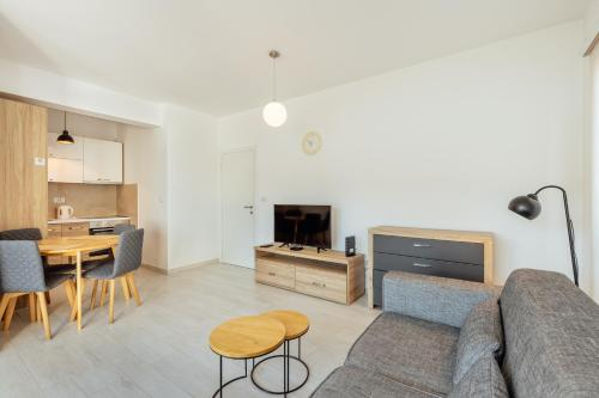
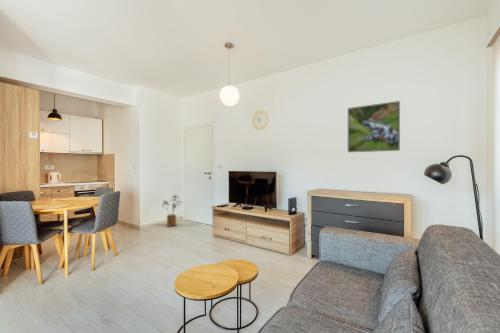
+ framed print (372, 128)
+ house plant (172, 211)
